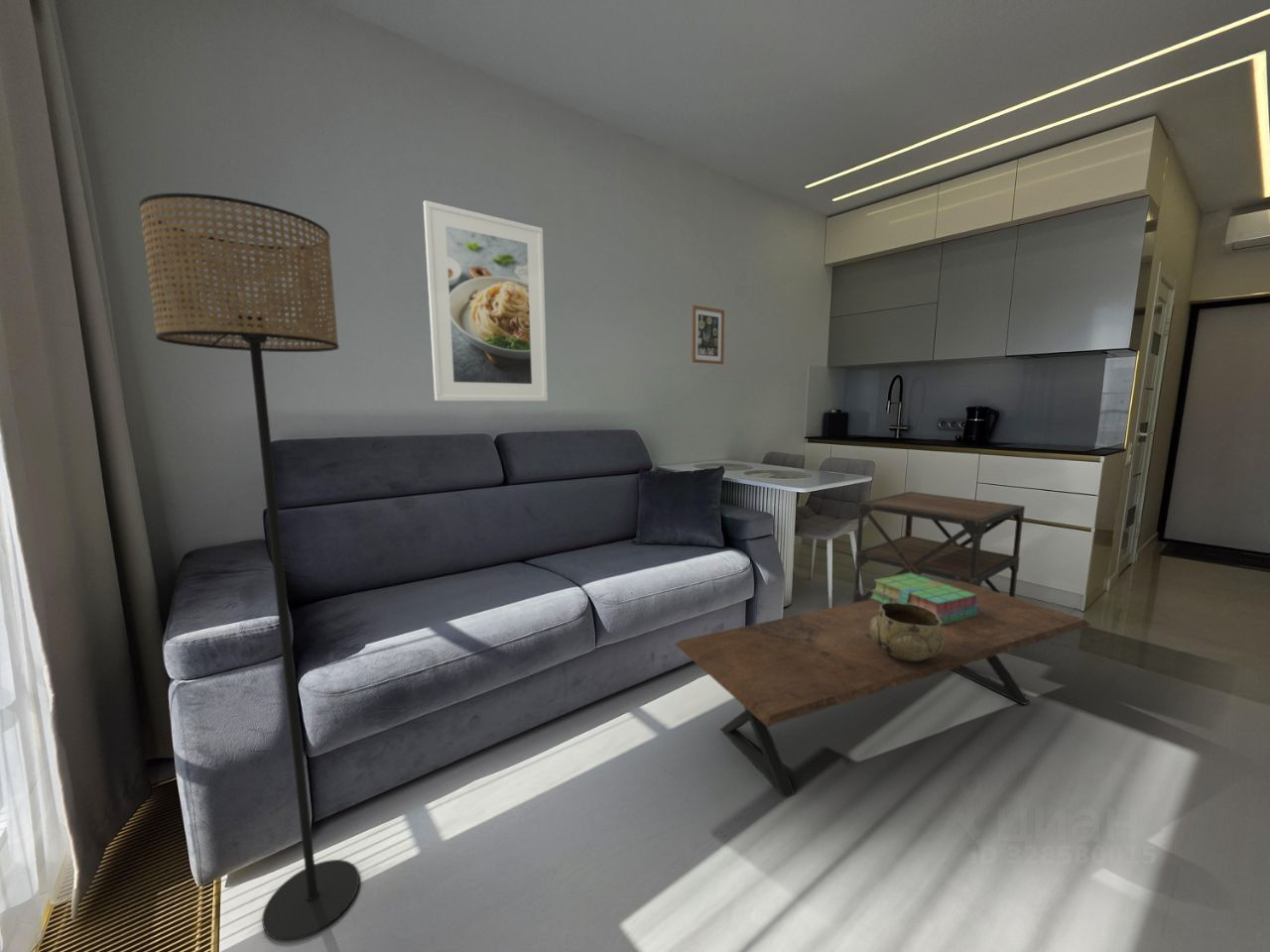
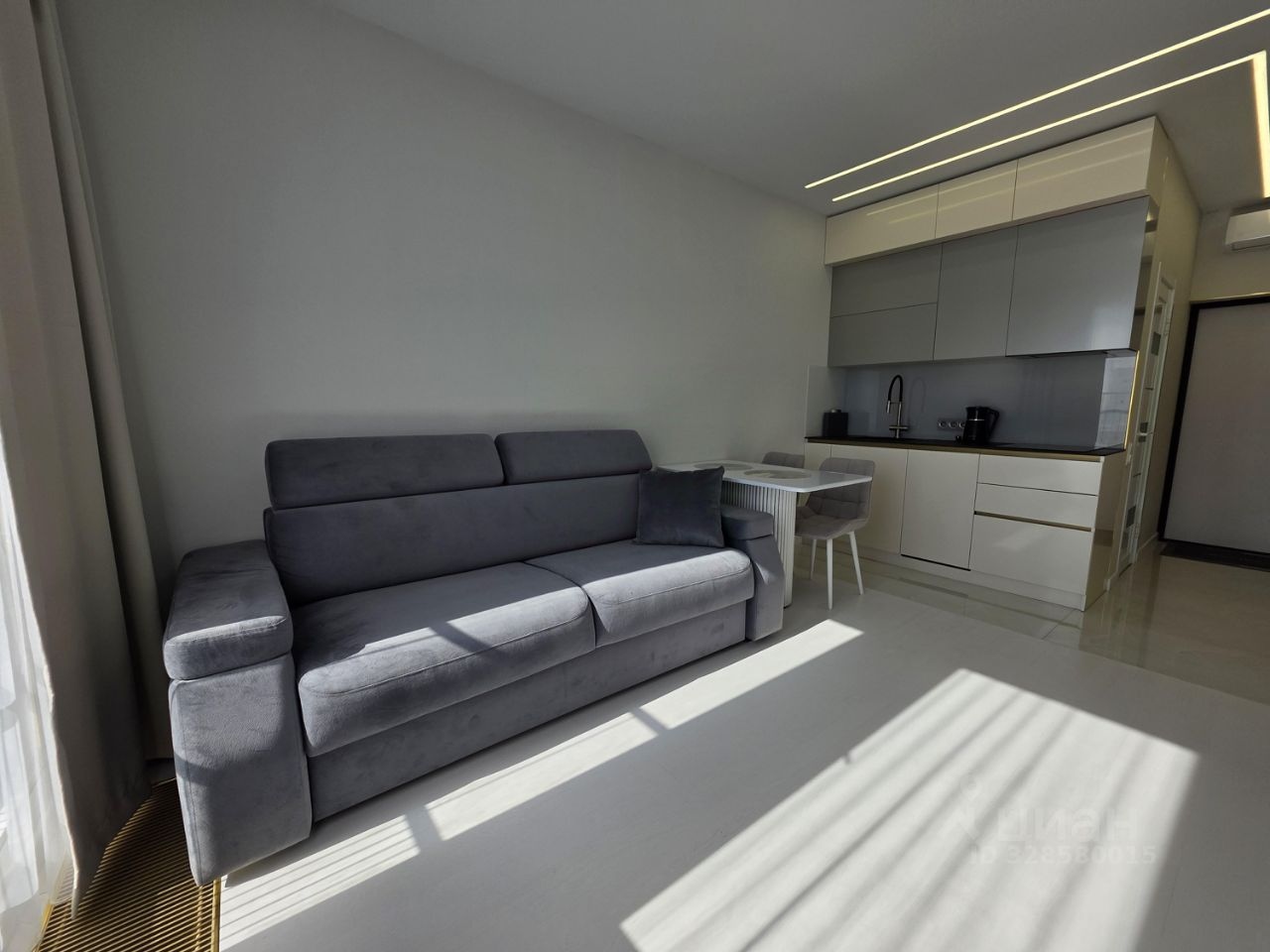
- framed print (491, 310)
- decorative bowl (904, 633)
- floor lamp (281, 592)
- stack of books (923, 595)
- wall art (708, 335)
- side table (936, 556)
- coffee table (888, 672)
